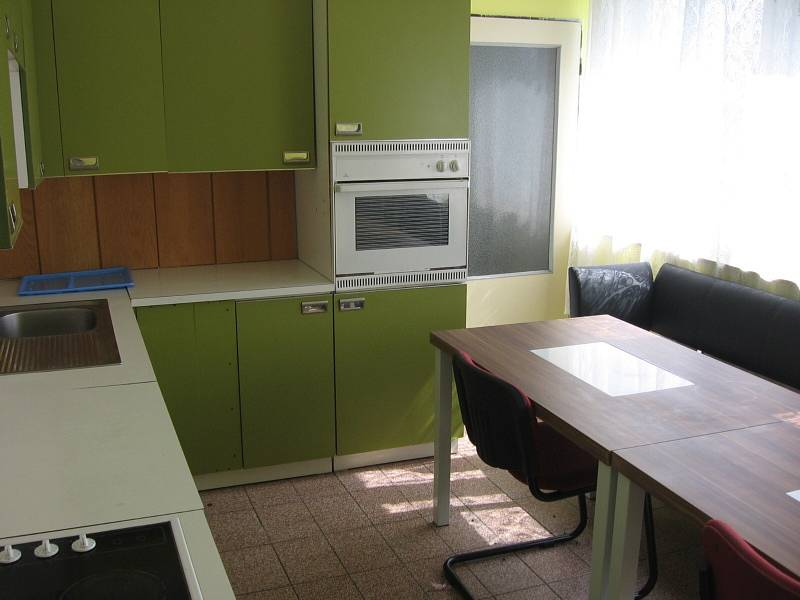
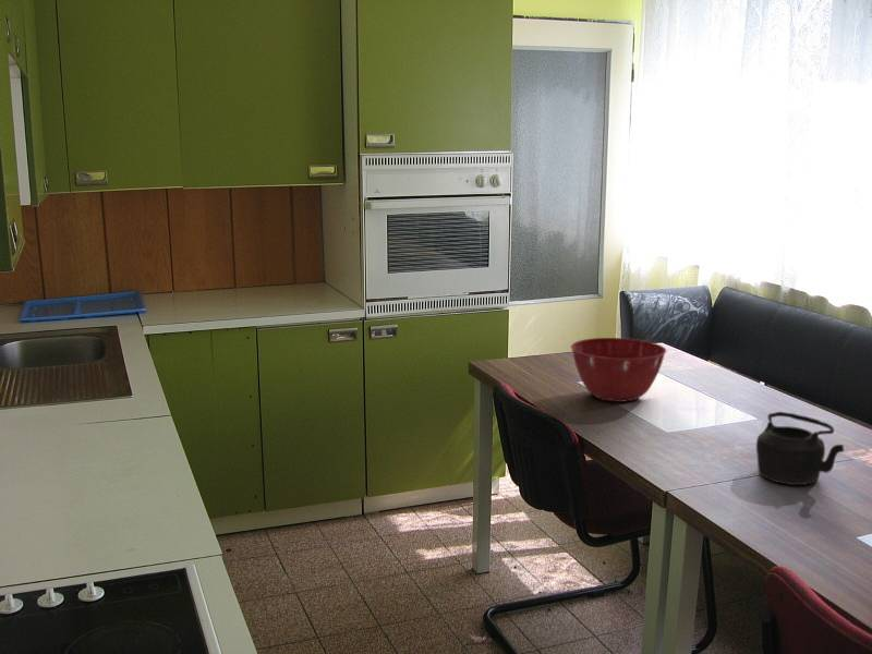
+ mixing bowl (617, 372)
+ teapot (797, 451)
